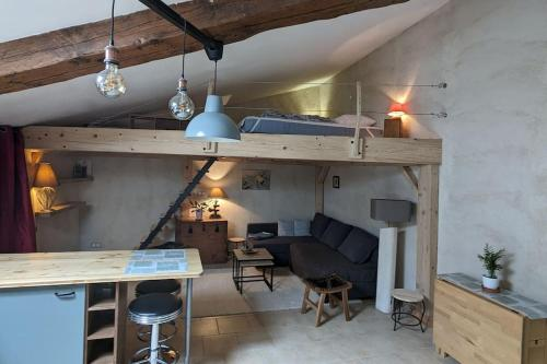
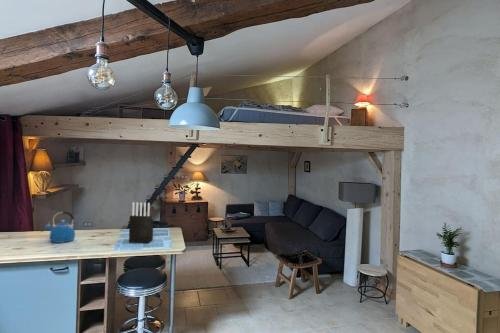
+ knife block (142, 221)
+ kettle (59, 225)
